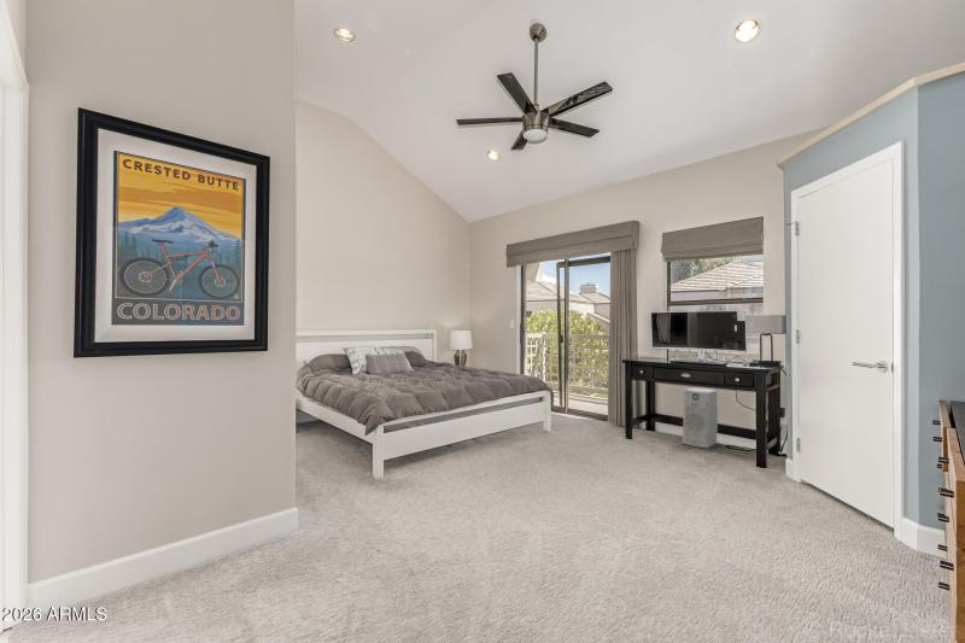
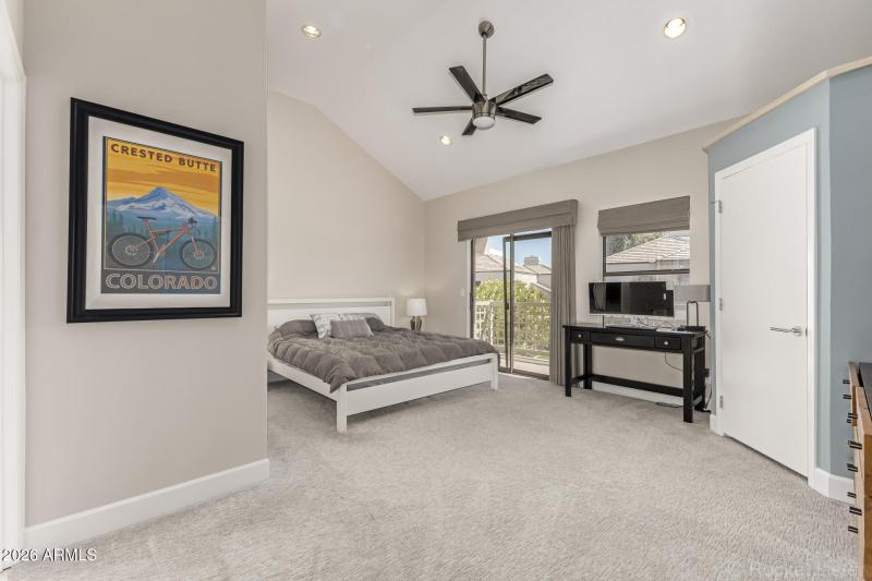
- air purifier (700, 416)
